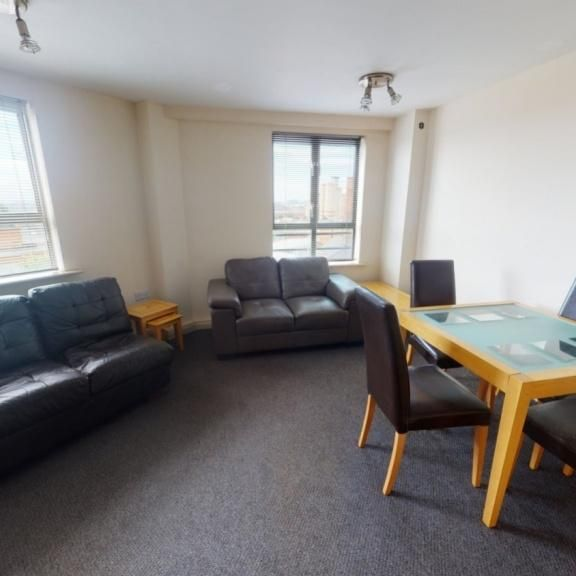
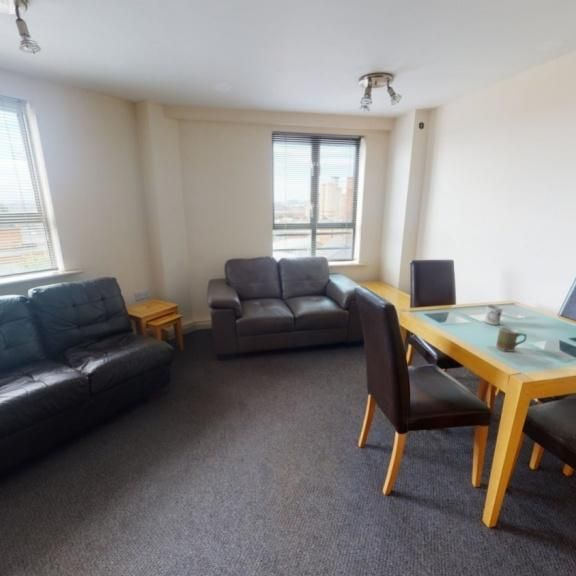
+ mug (491, 315)
+ mug (511, 339)
